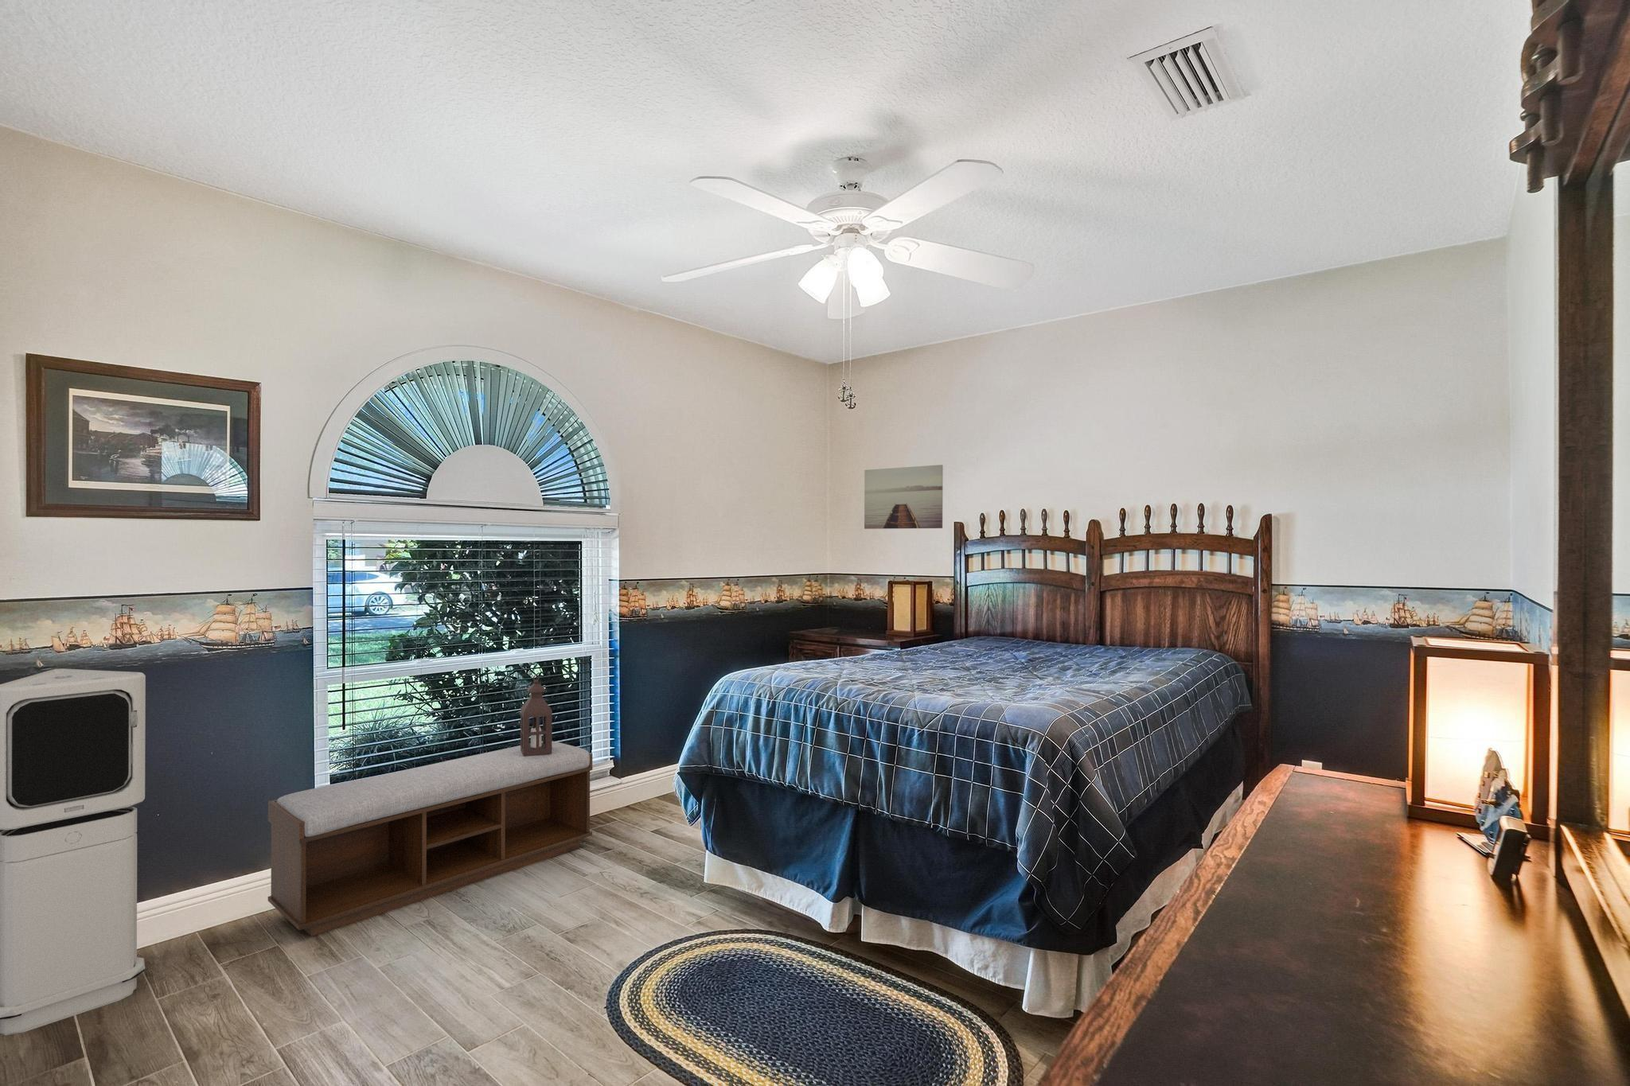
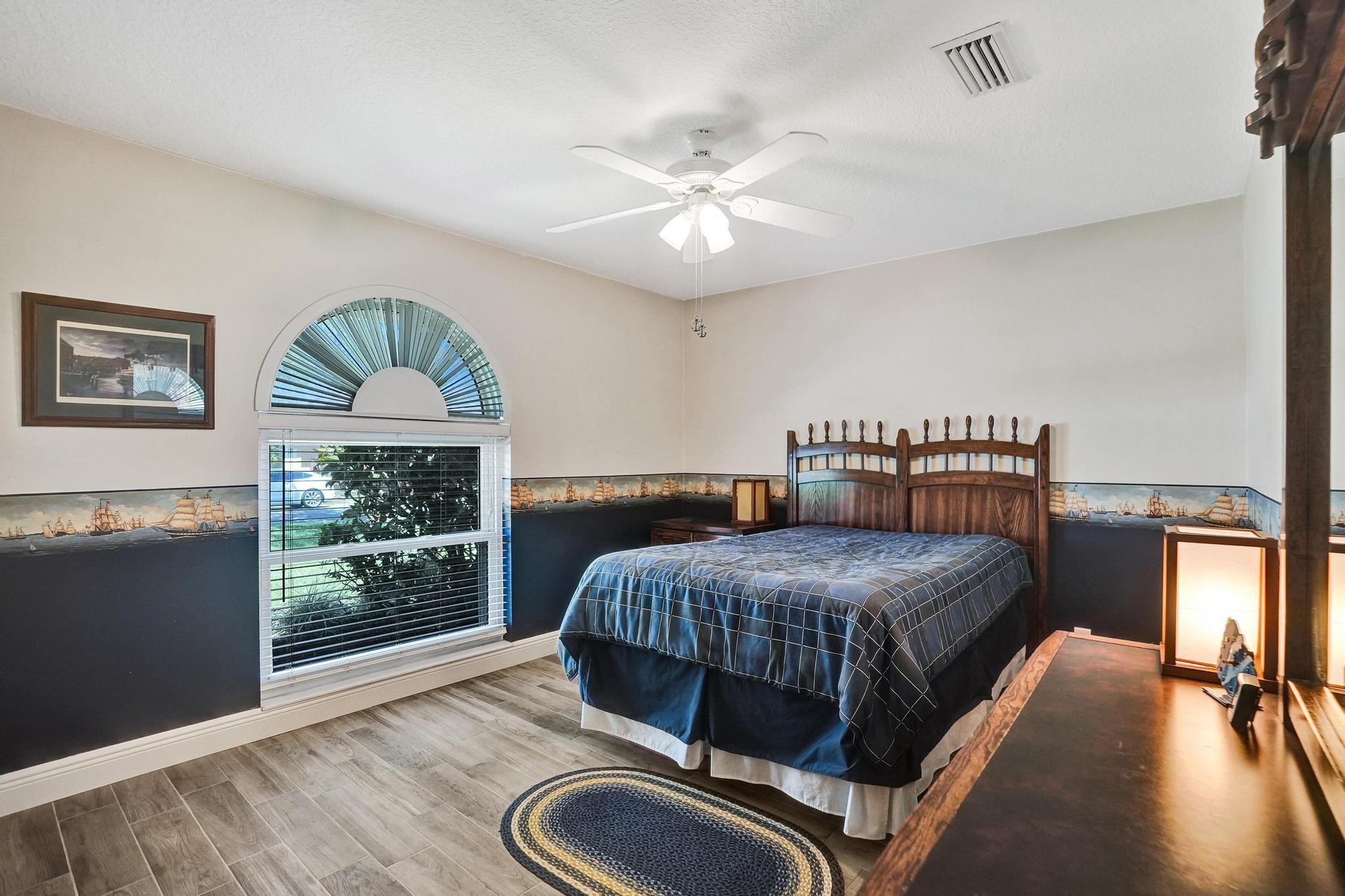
- wall art (902, 497)
- lantern (536, 713)
- air purifier (64, 835)
- bench (447, 822)
